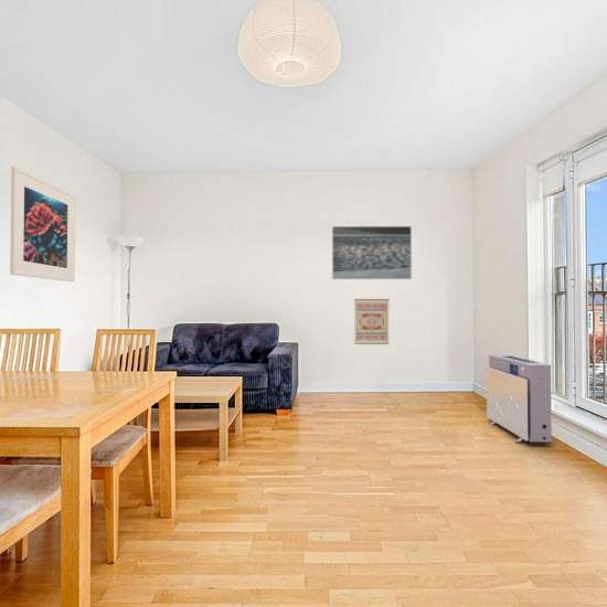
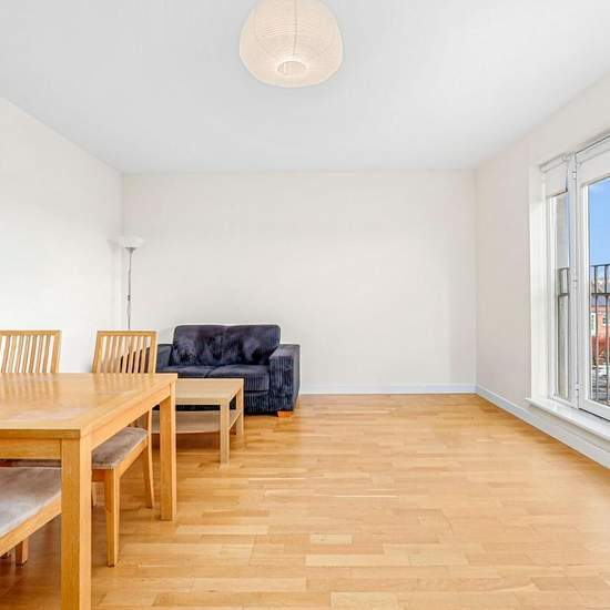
- wall art (371, 321)
- air purifier (518, 395)
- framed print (46, 230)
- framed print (371, 253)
